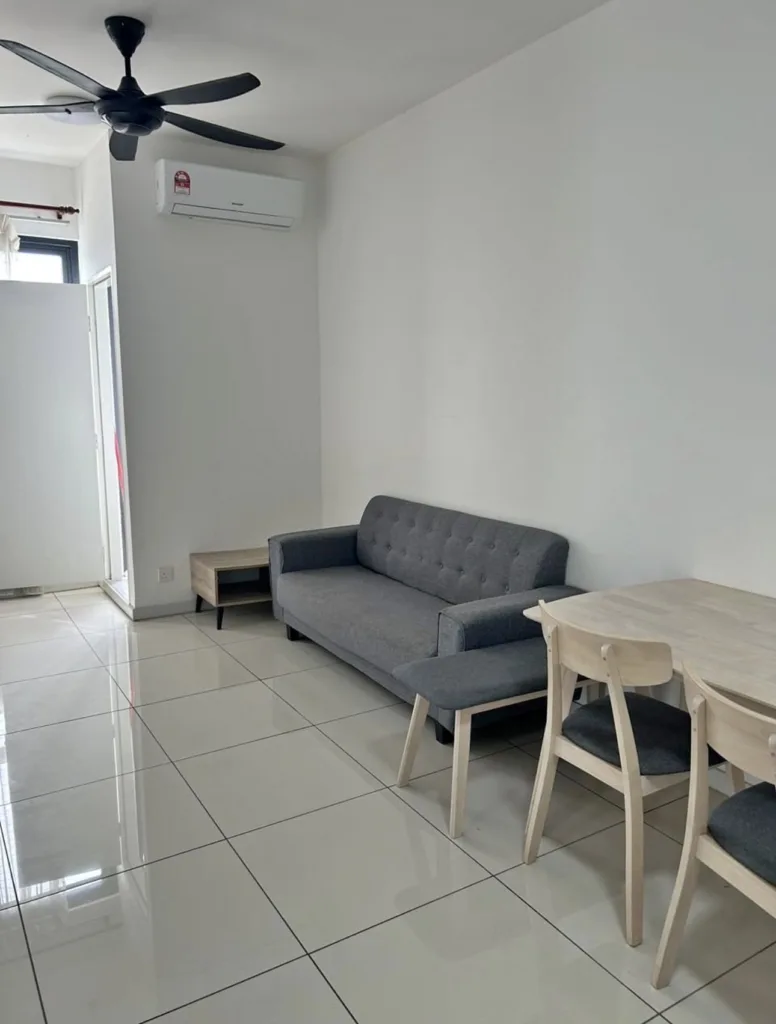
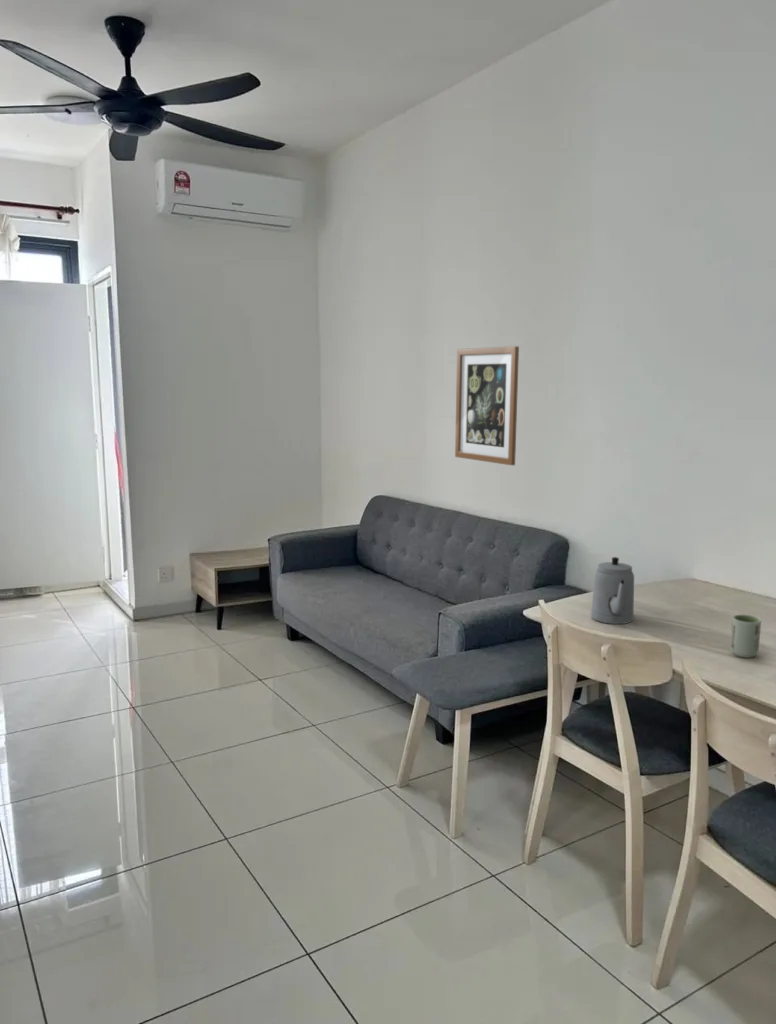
+ cup (745, 636)
+ wall art (485, 405)
+ teapot (614, 588)
